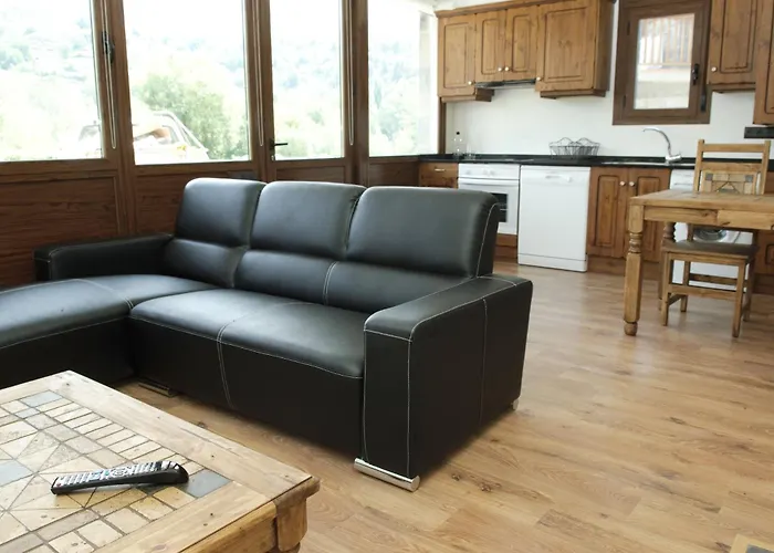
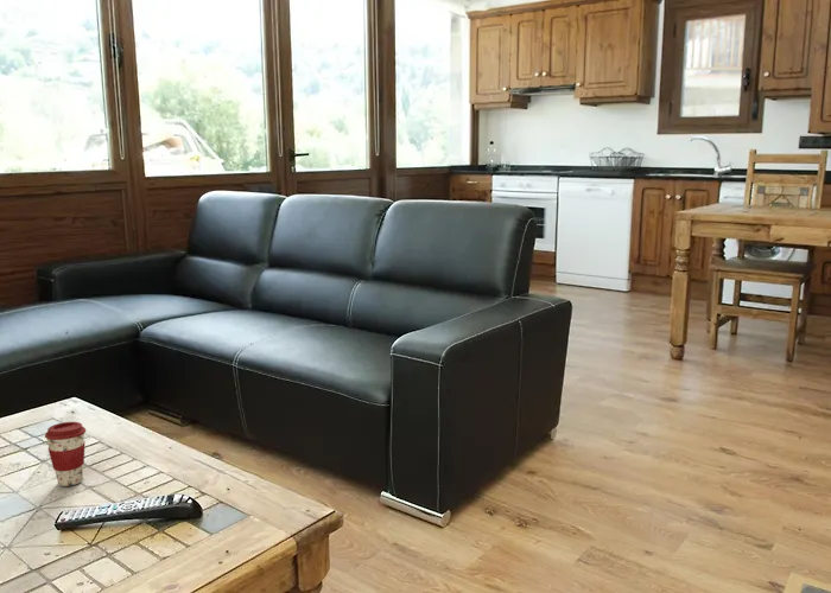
+ coffee cup (68, 453)
